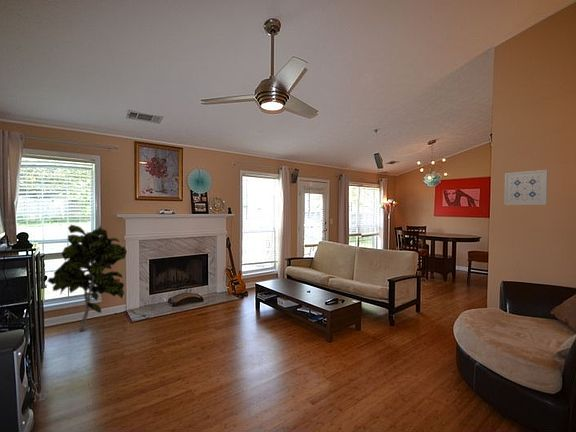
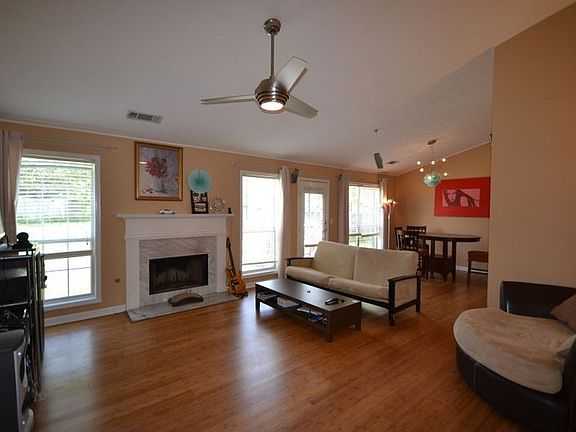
- indoor plant (88, 276)
- wall art (525, 188)
